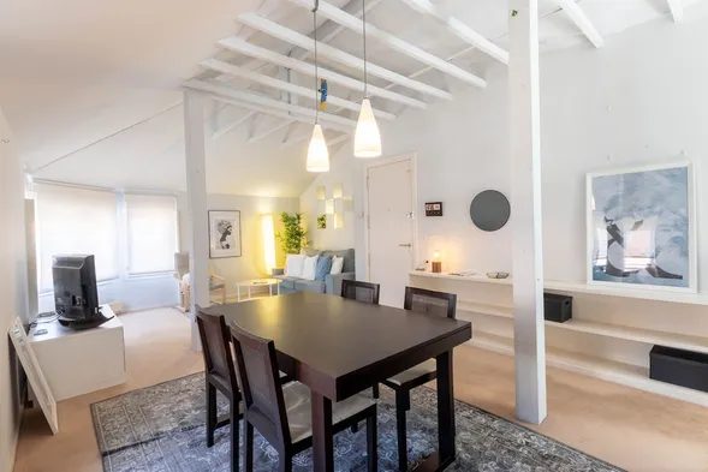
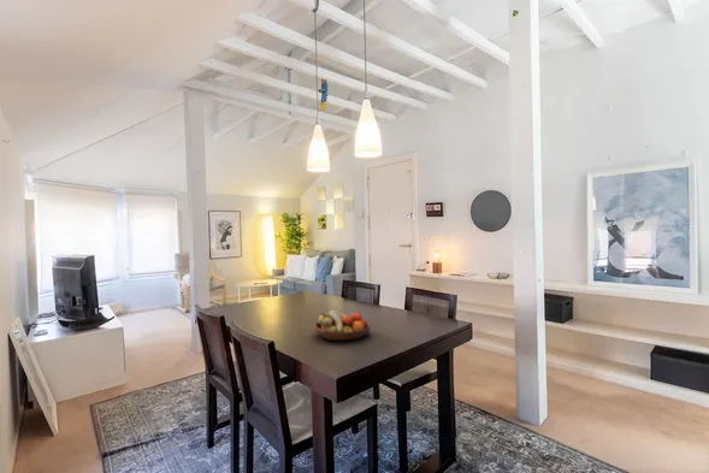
+ fruit bowl (342, 323)
